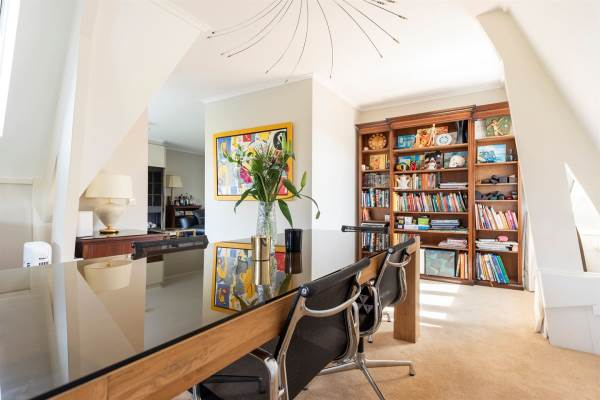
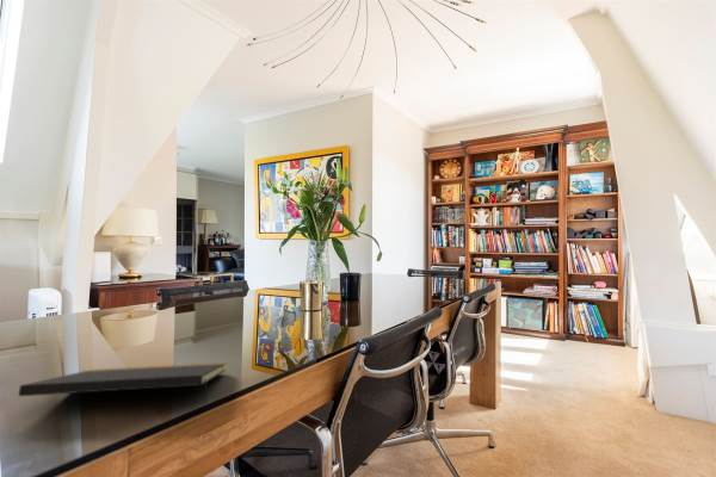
+ notepad (140, 376)
